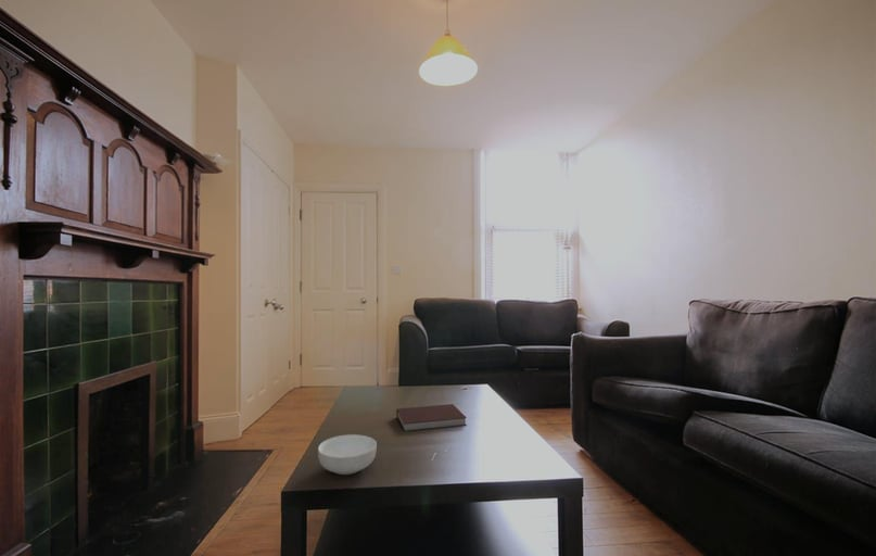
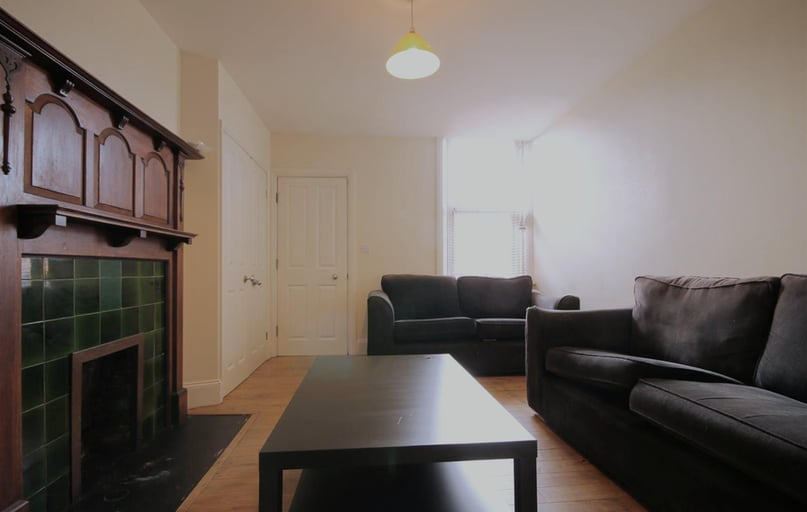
- notebook (430, 416)
- cereal bowl (347, 456)
